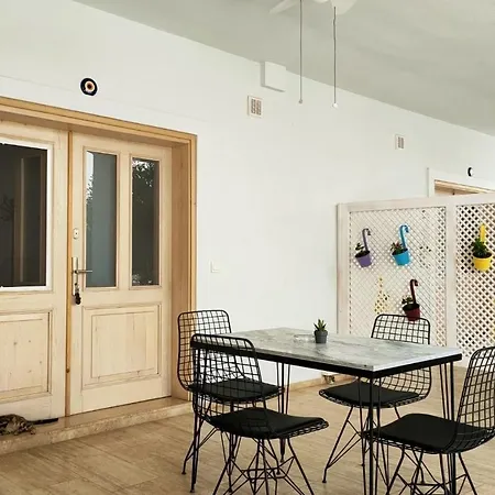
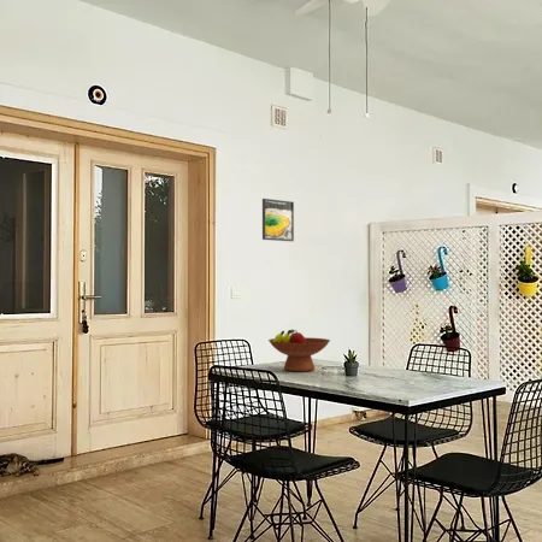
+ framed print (278, 220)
+ fruit bowl (299, 348)
